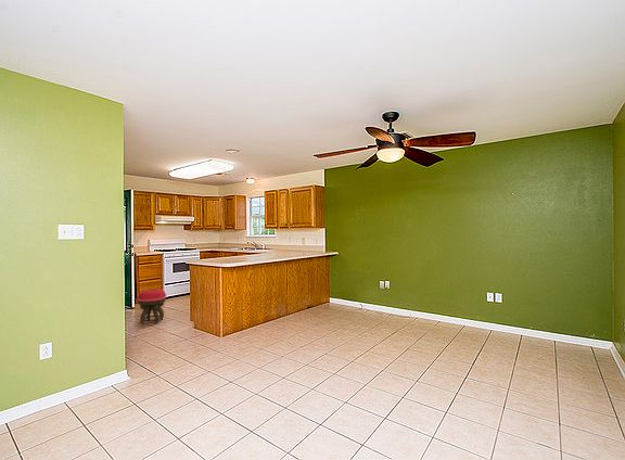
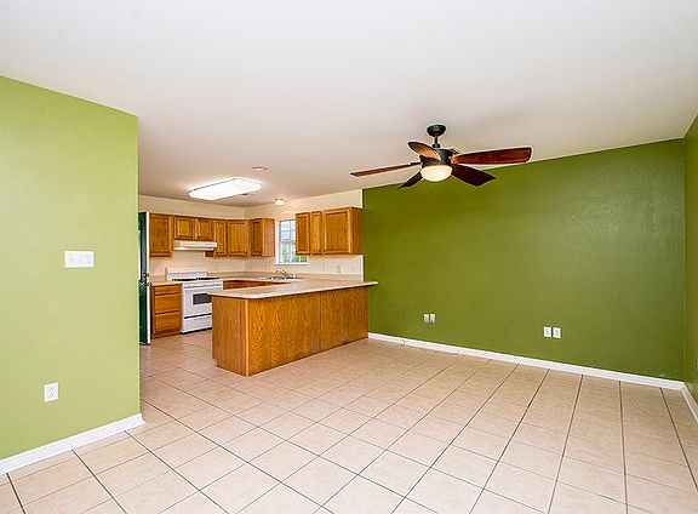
- stool (152, 305)
